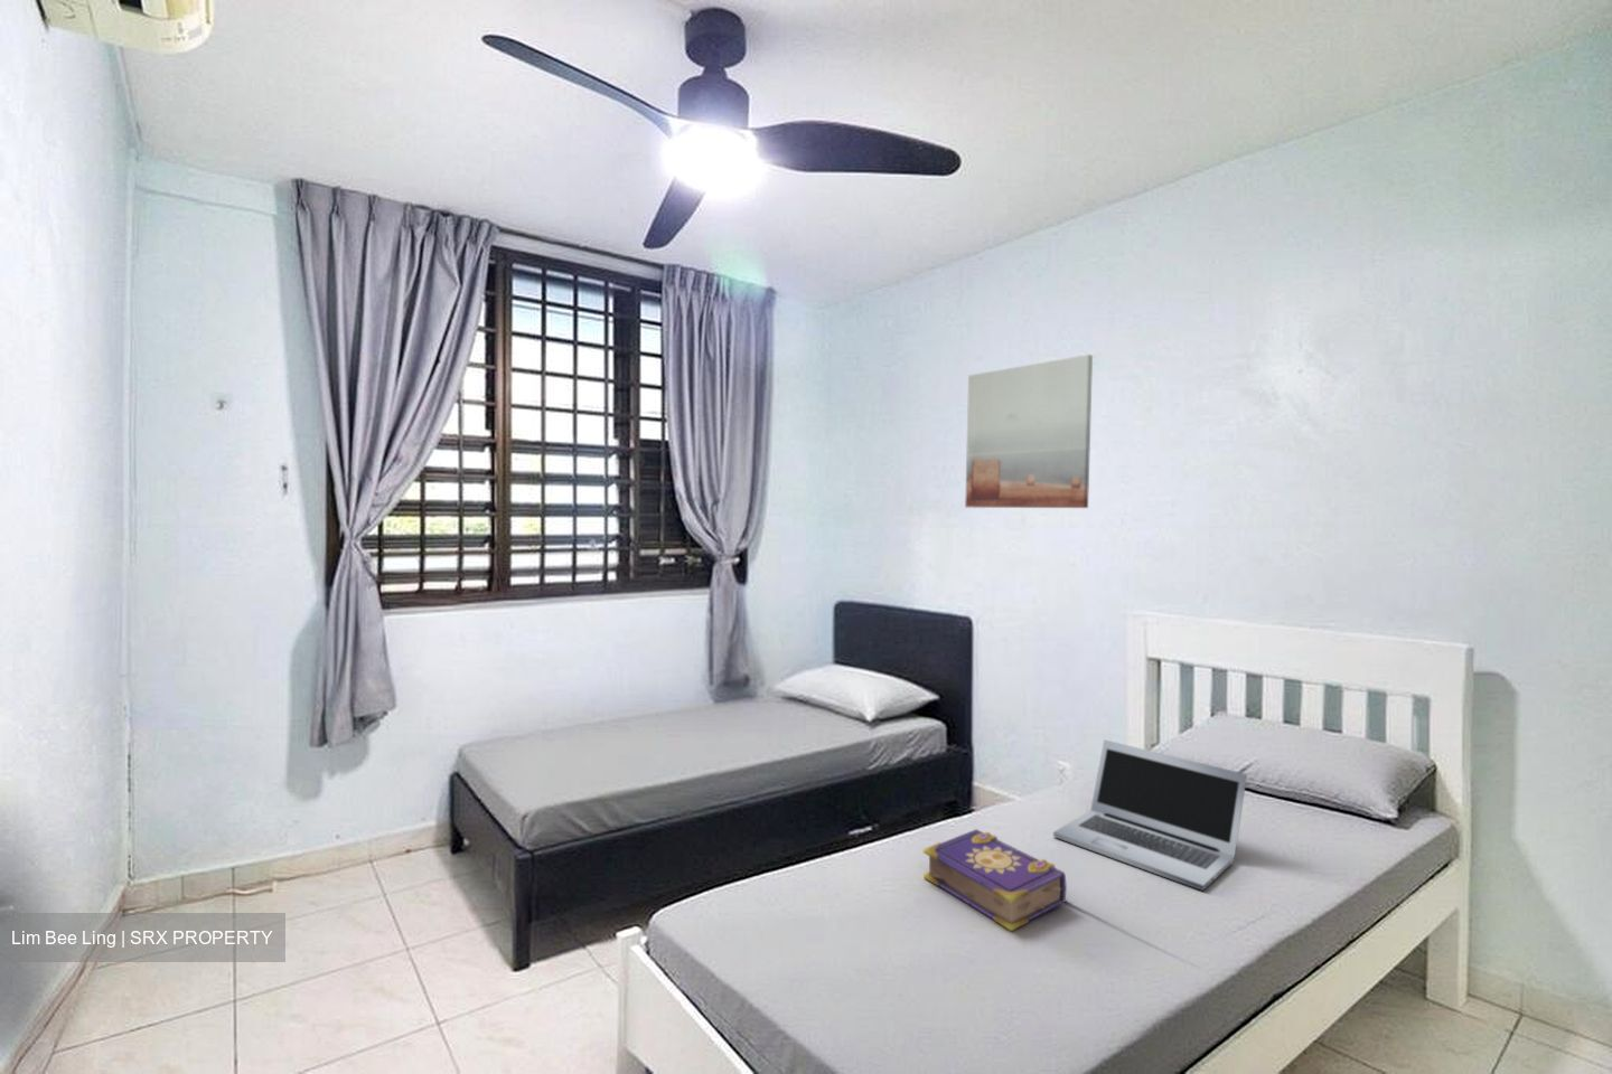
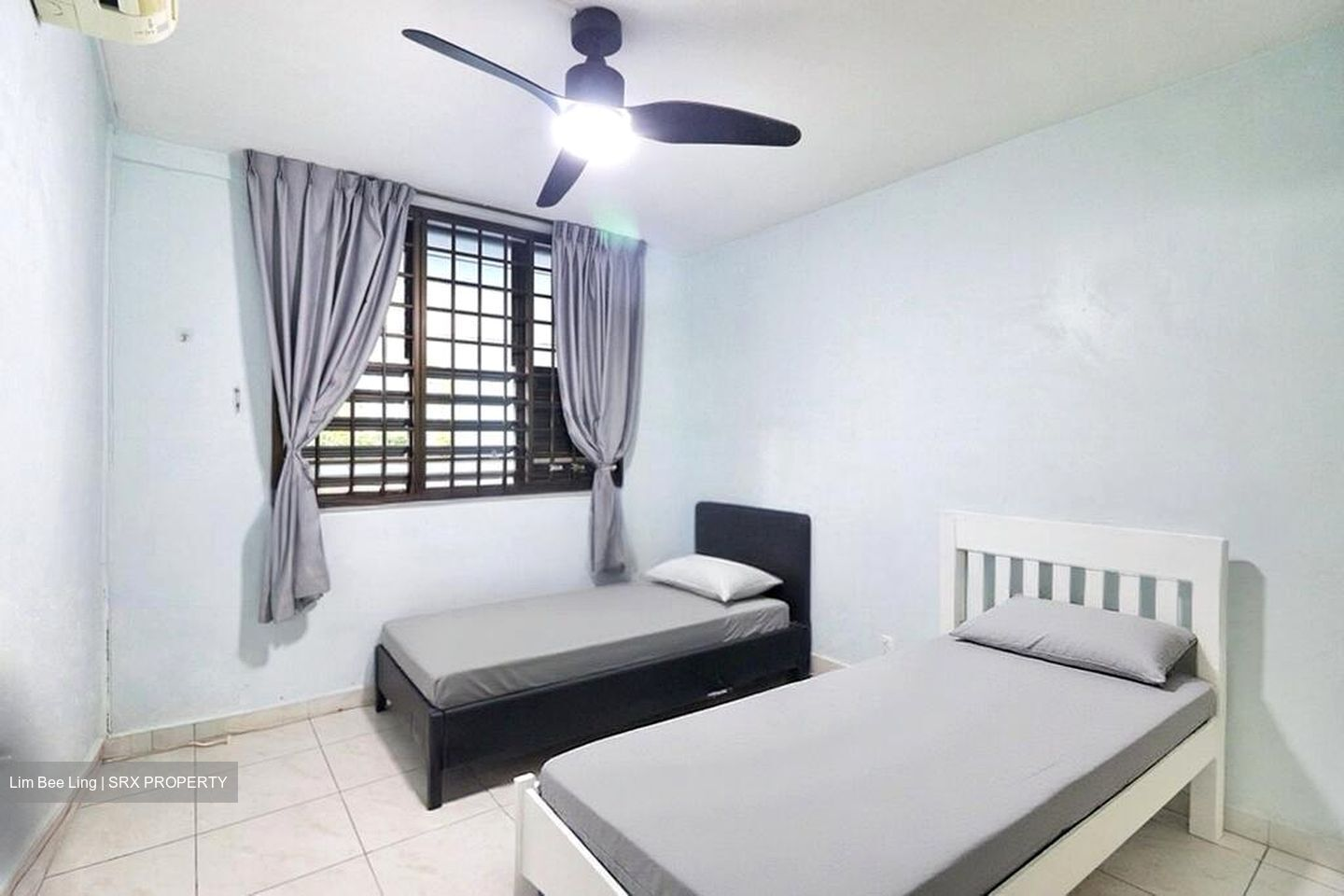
- wall art (1024, 436)
- book (992, 873)
- laptop (1148, 805)
